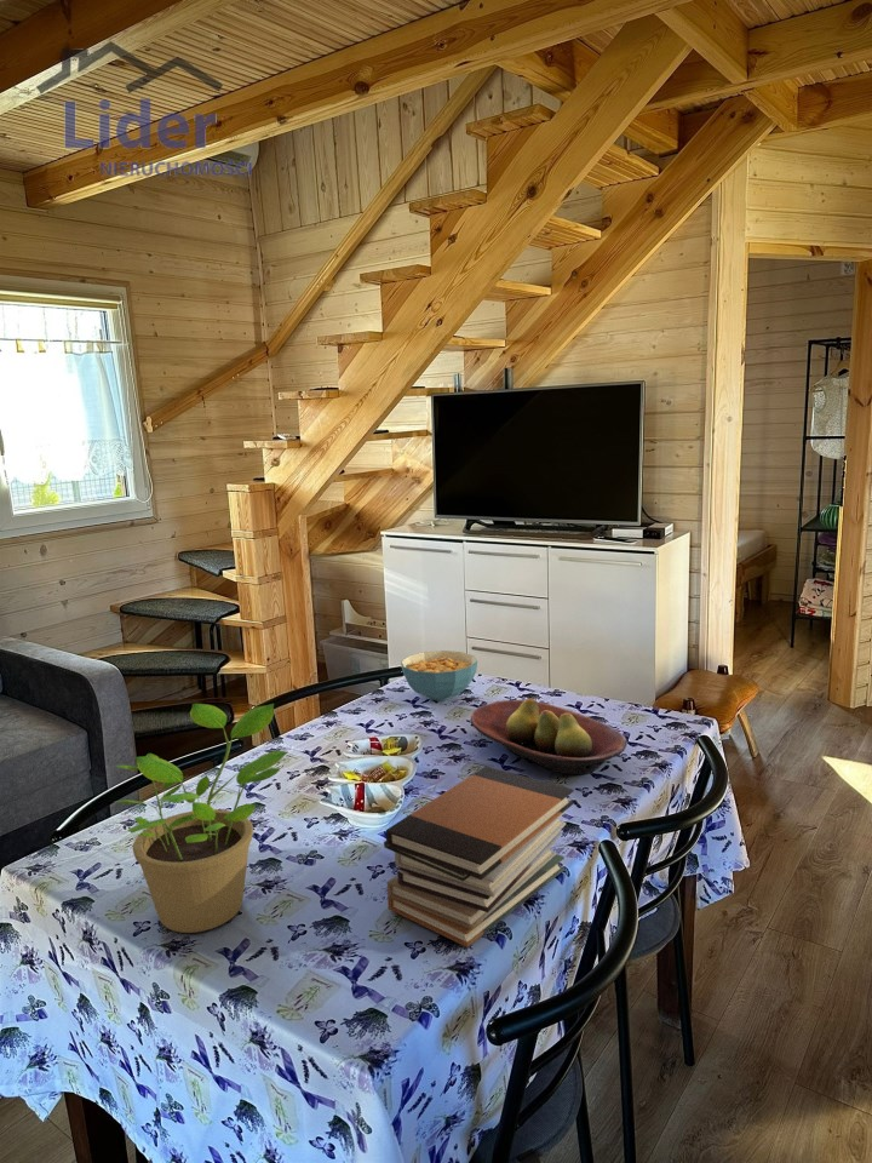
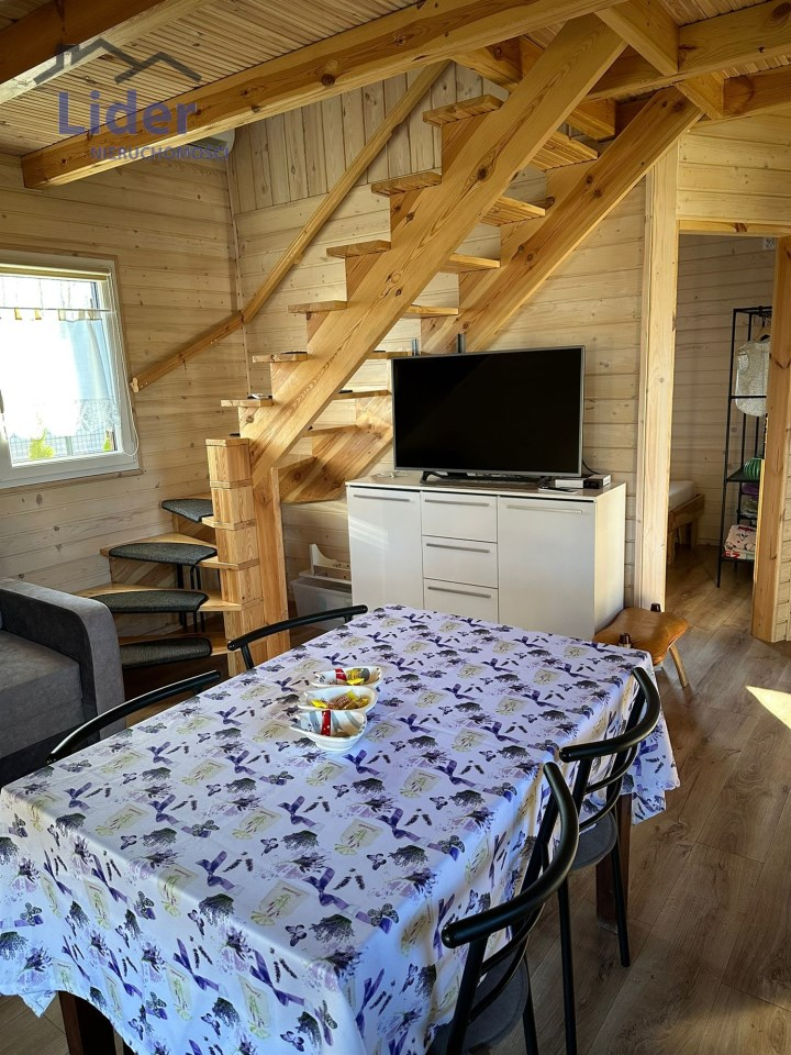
- potted plant (200, 823)
- cereal bowl (438, 678)
- fruit bowl (545, 729)
- book stack (482, 848)
